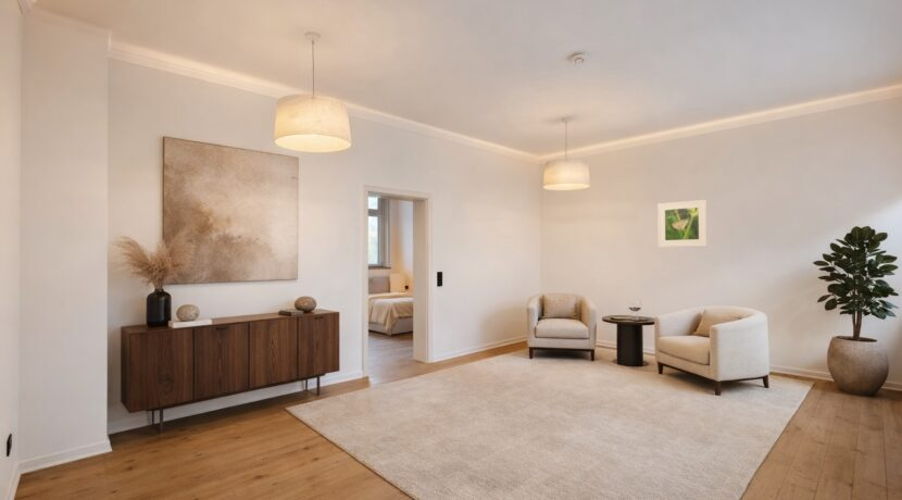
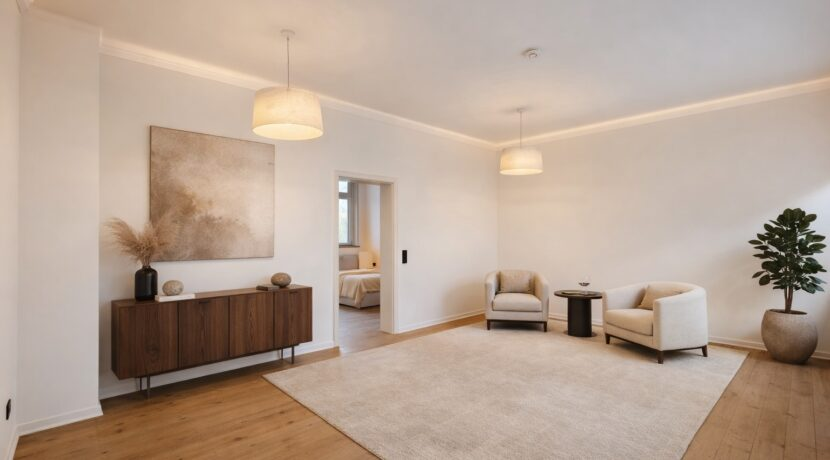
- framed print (681, 224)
